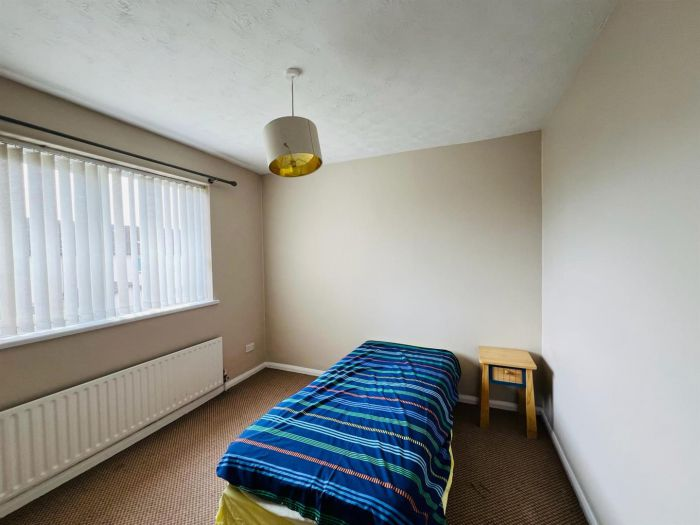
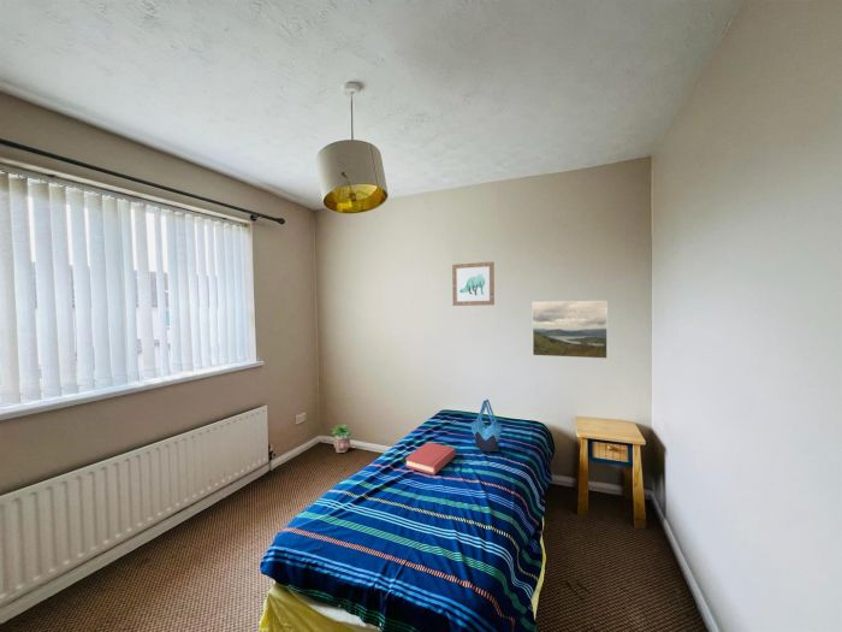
+ potted plant (342, 436)
+ tote bag (485, 425)
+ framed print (568, 329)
+ wall art (473, 284)
+ hardback book (431, 456)
